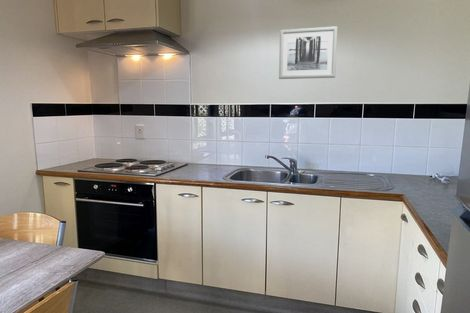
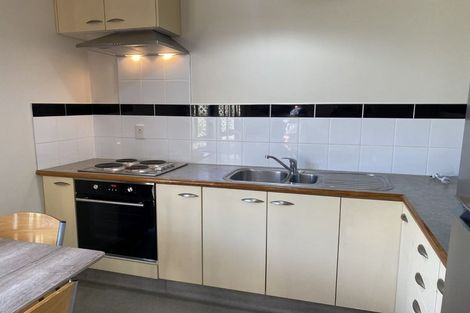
- wall art (307, 53)
